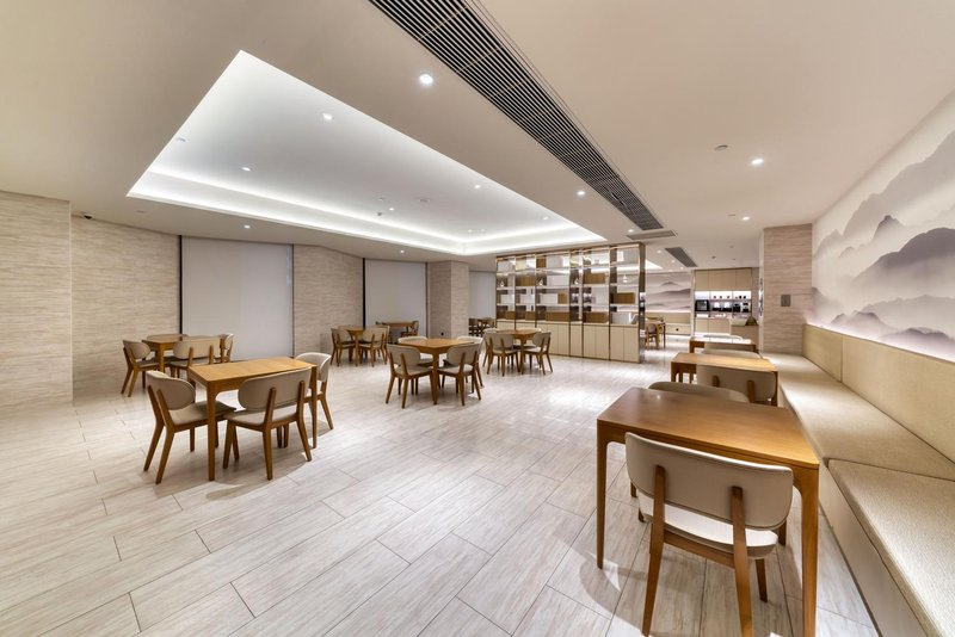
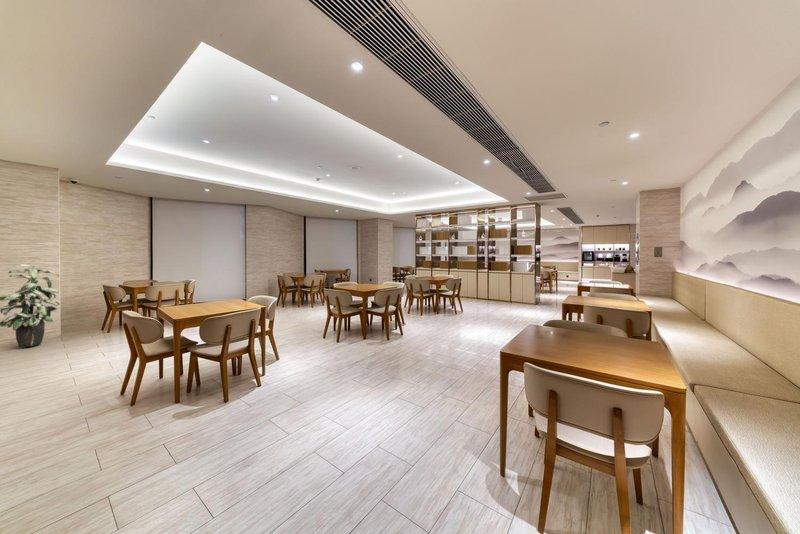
+ indoor plant (28, 305)
